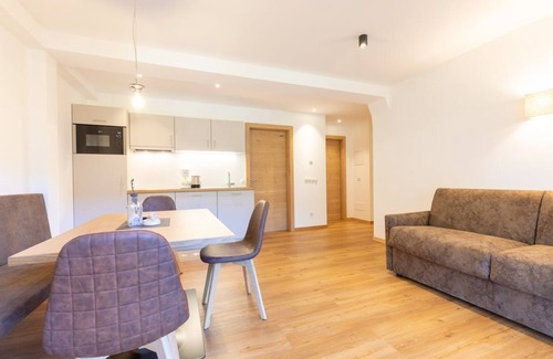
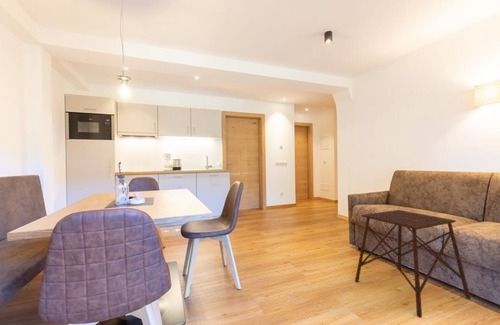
+ side table (407, 253)
